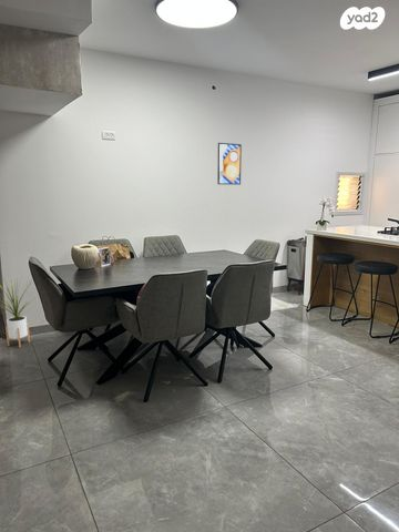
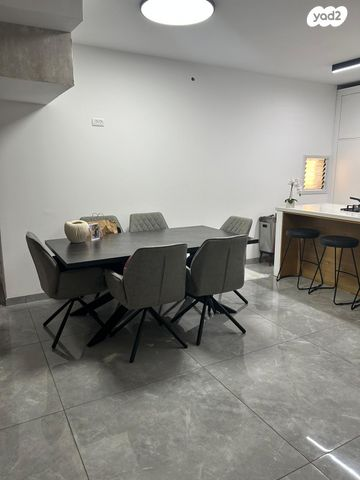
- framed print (229, 164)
- house plant (16, 309)
